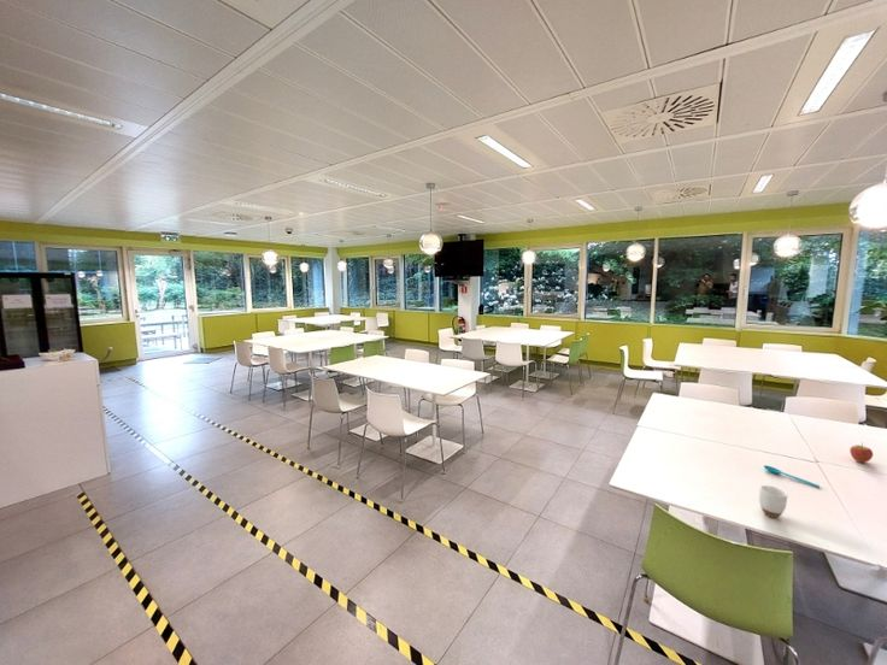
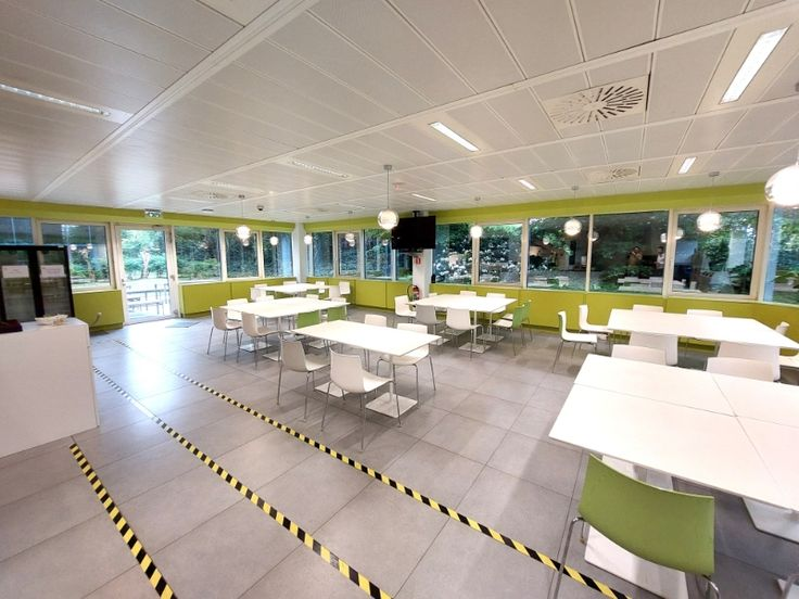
- fruit (860, 452)
- spoon (789, 475)
- mug (773, 501)
